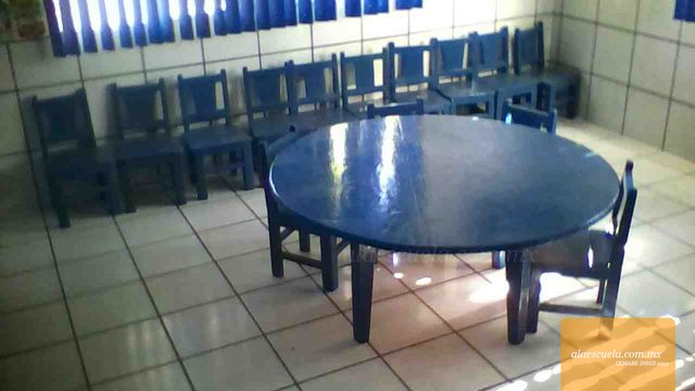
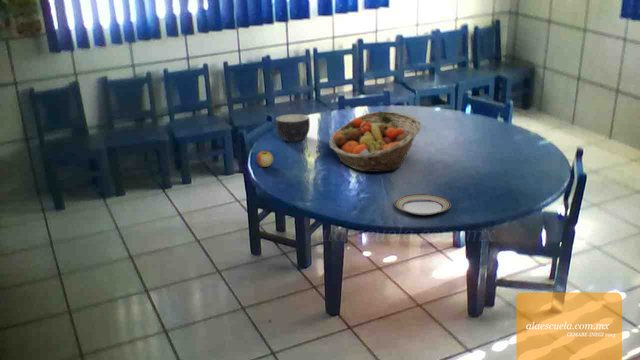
+ bowl (293, 128)
+ apple (265, 158)
+ plate (422, 205)
+ fruit basket (374, 140)
